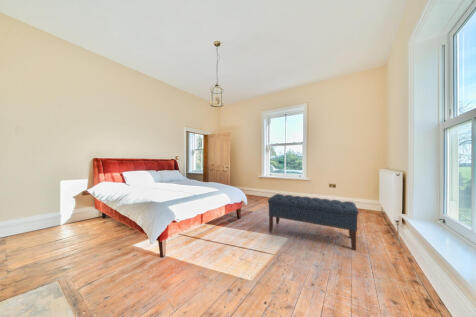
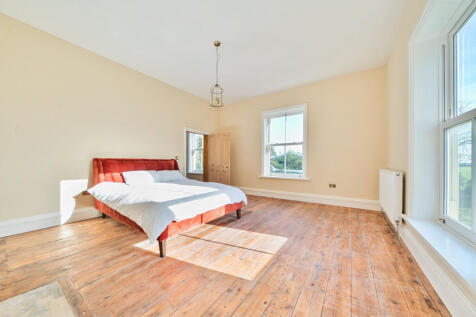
- bench (309, 217)
